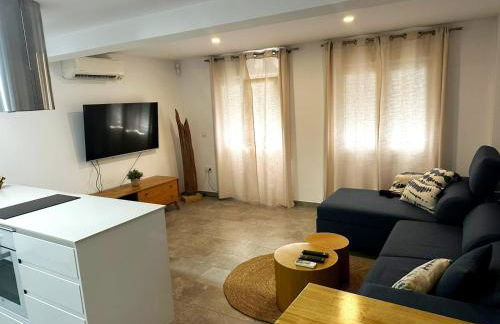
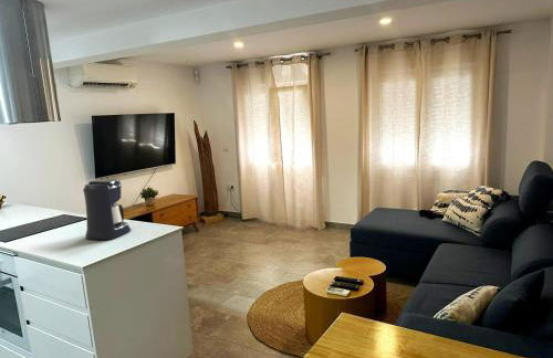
+ coffee maker (105, 208)
